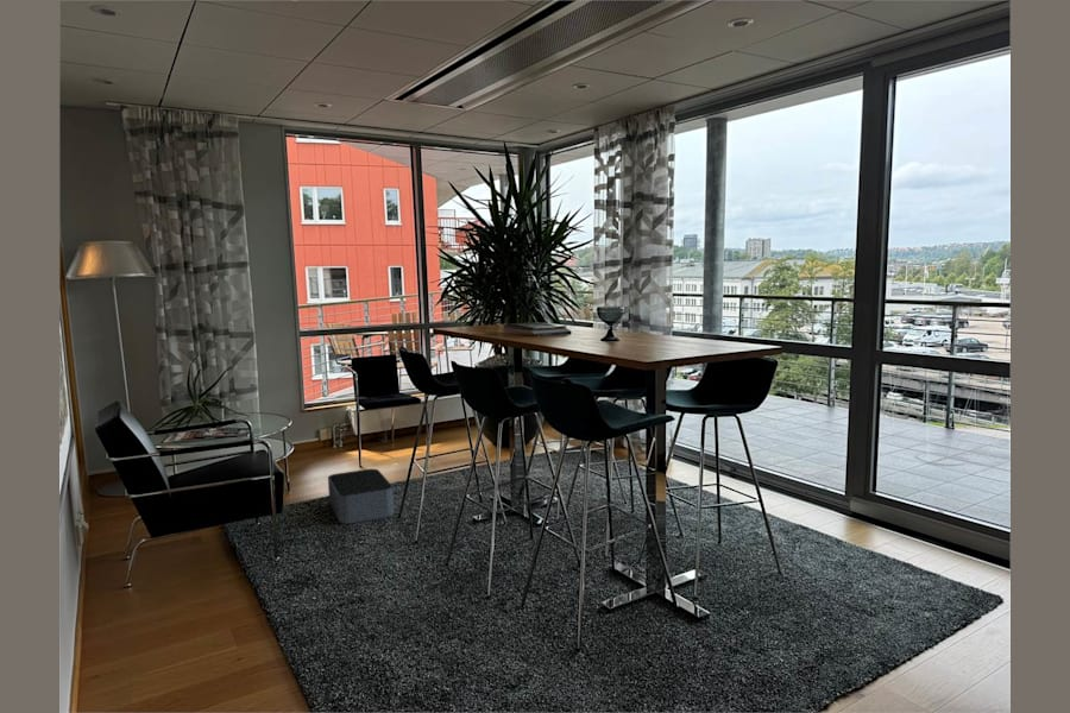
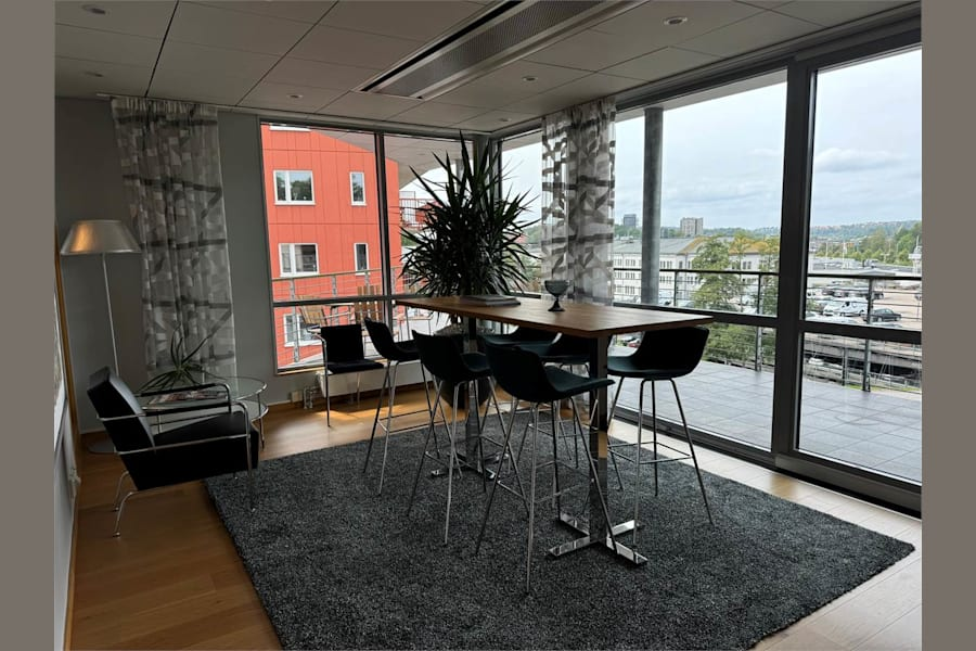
- storage bin (359, 494)
